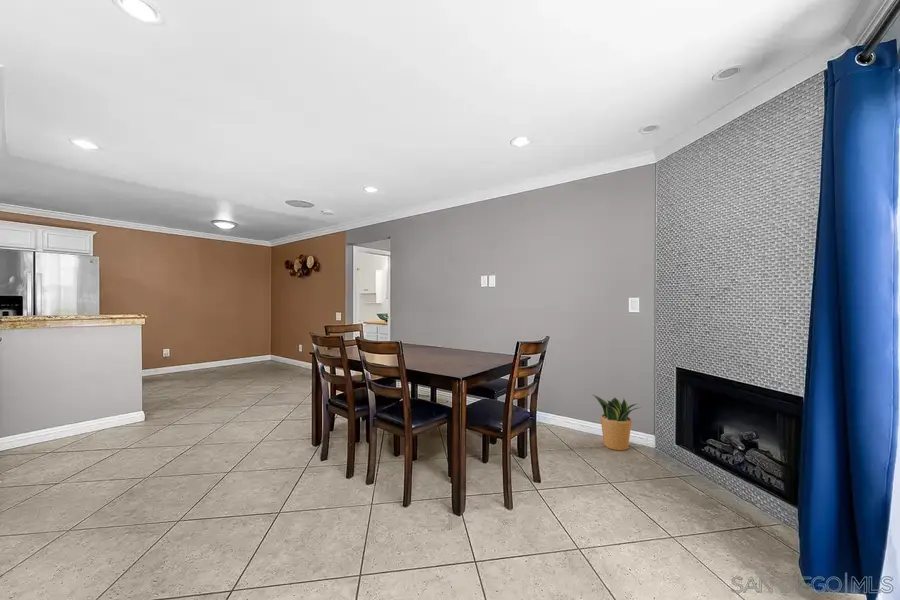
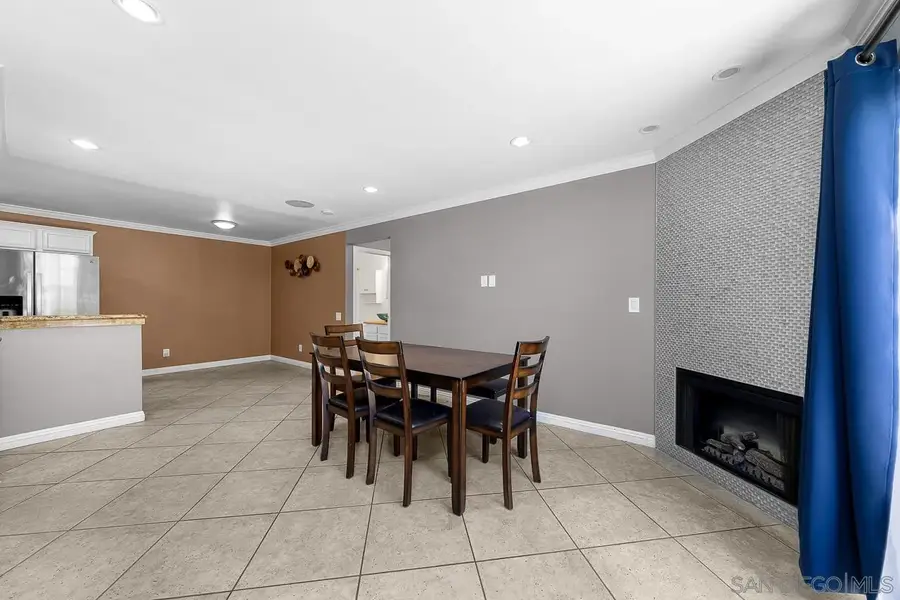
- potted plant (615, 422)
